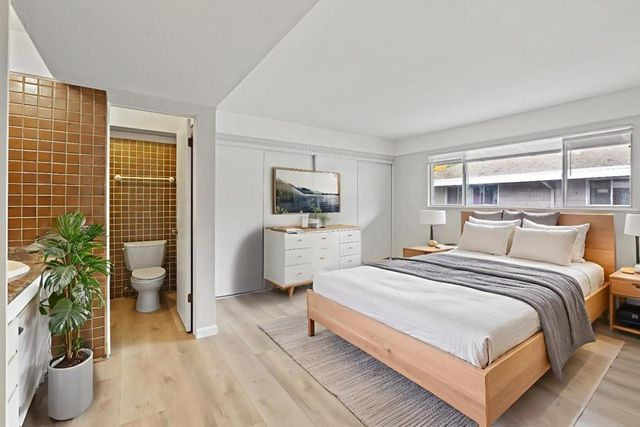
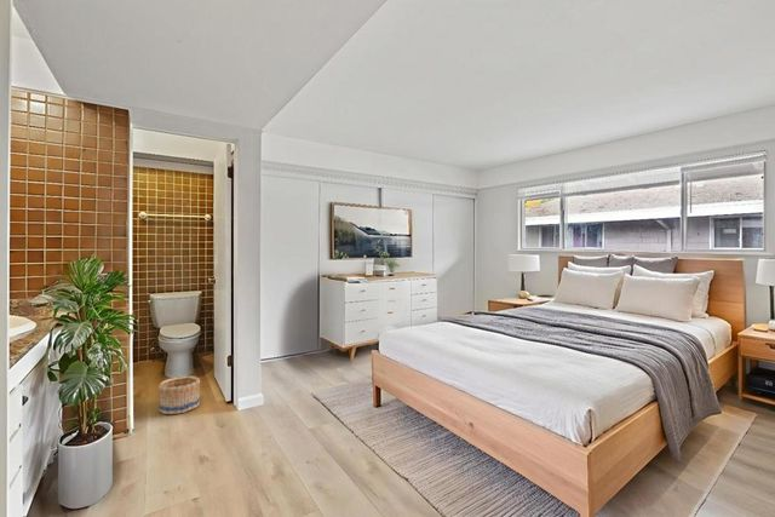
+ basket (179, 394)
